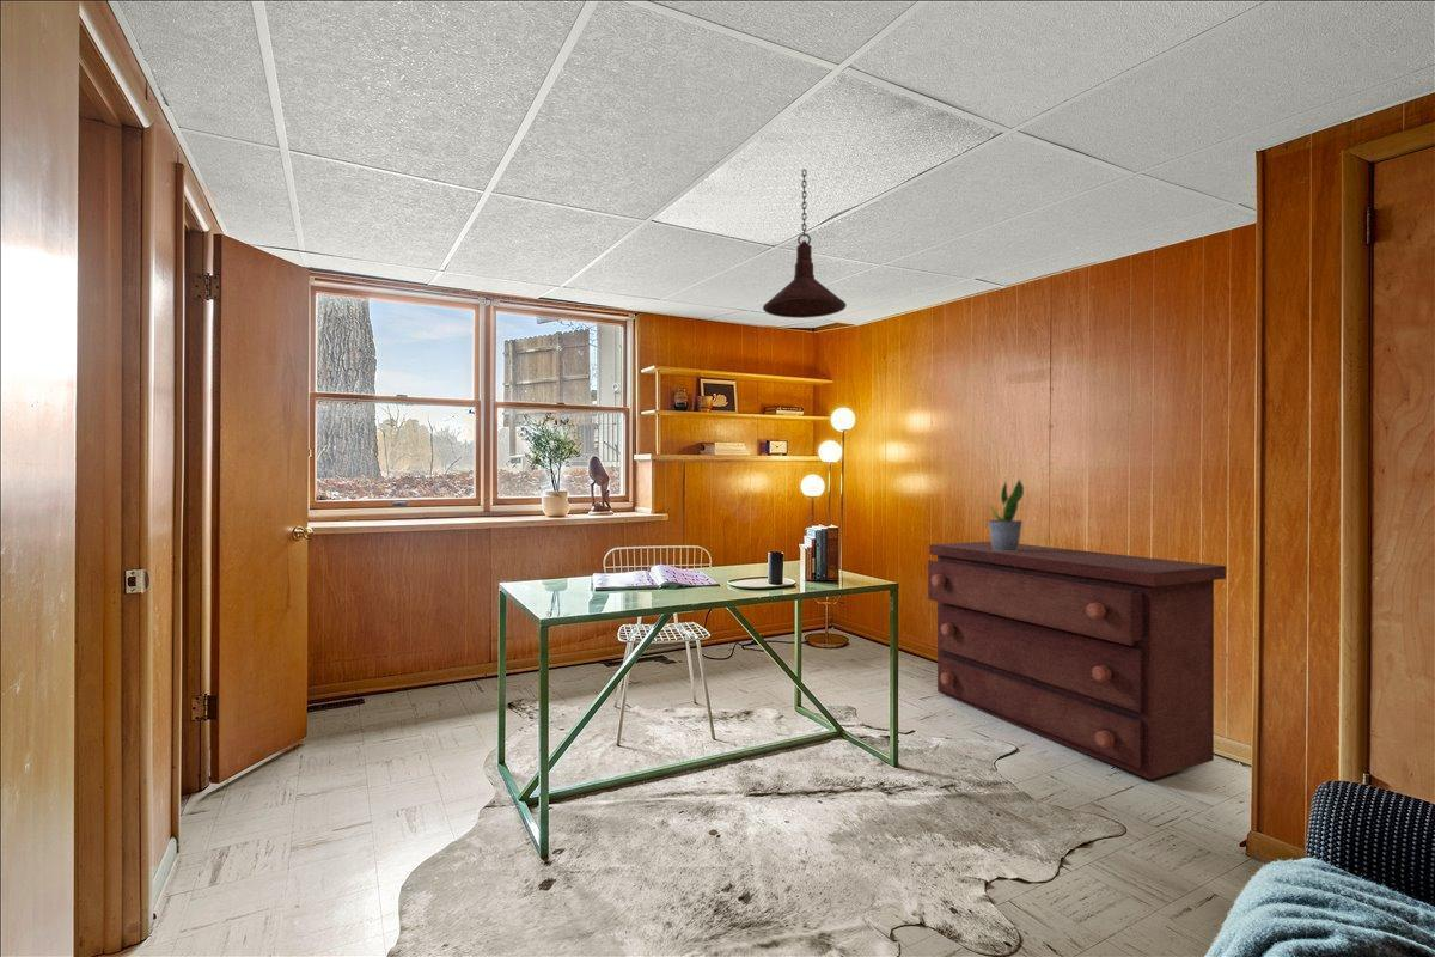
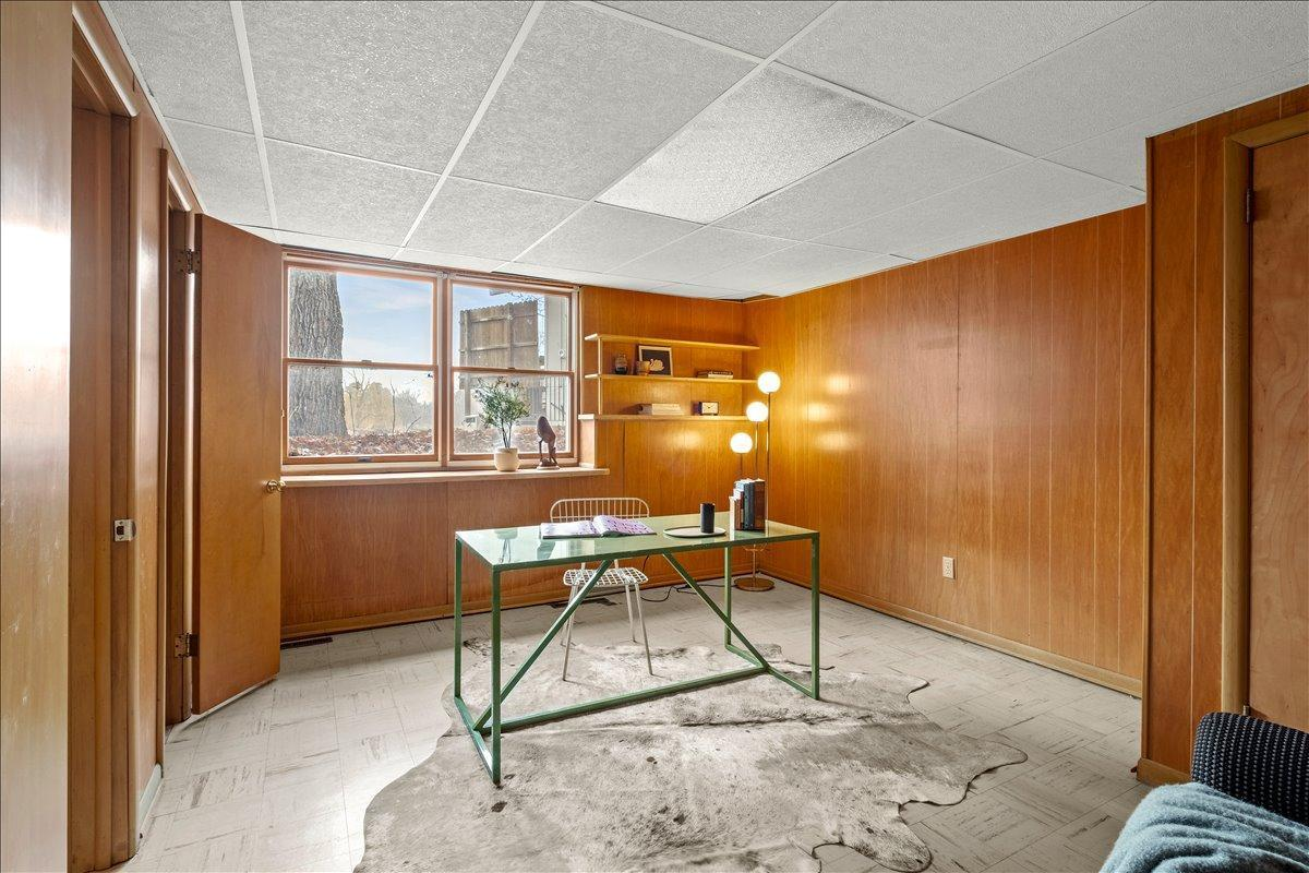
- potted plant (1004, 513)
- dresser (1050, 639)
- pendant light (804, 240)
